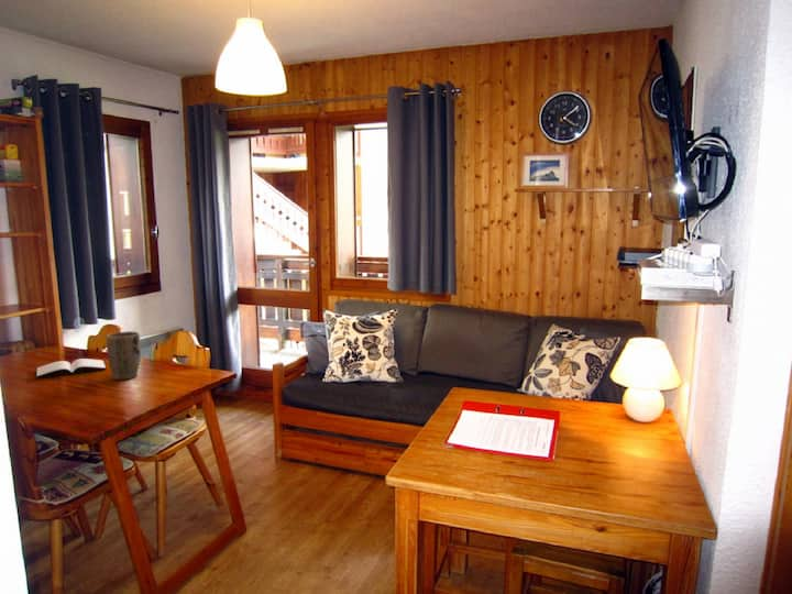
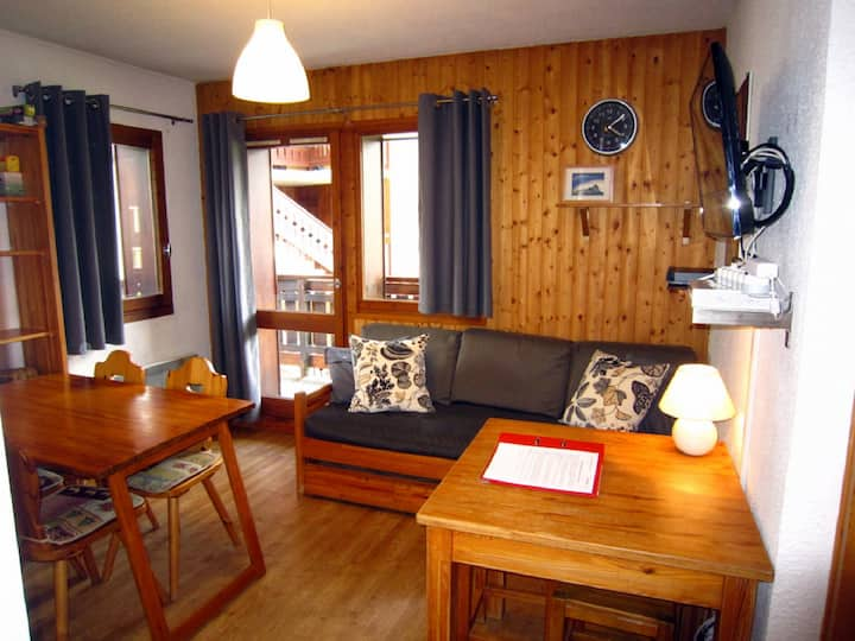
- plant pot (124, 355)
- book (72, 366)
